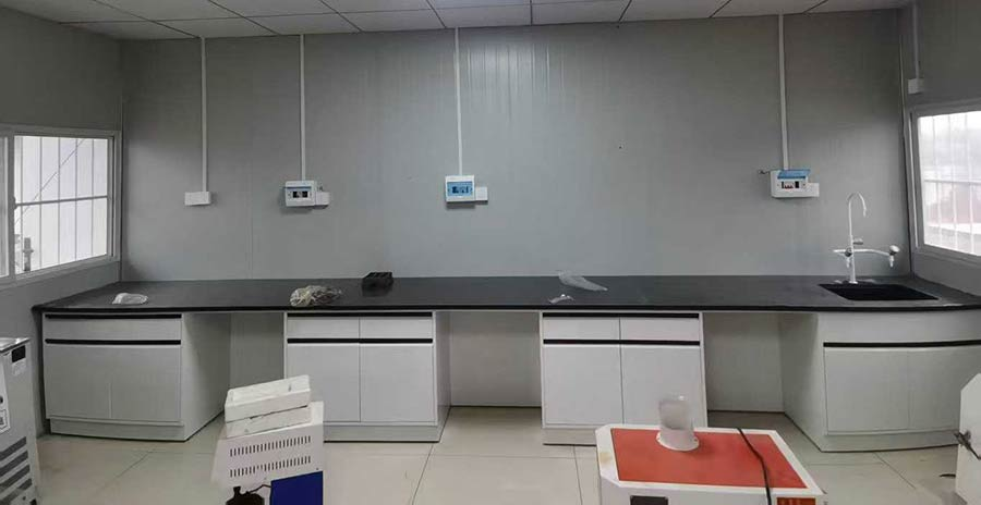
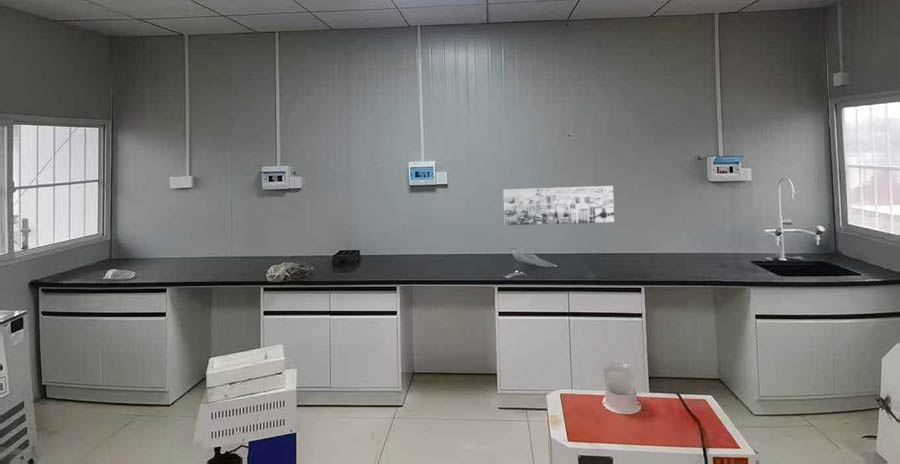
+ wall art (558, 205)
